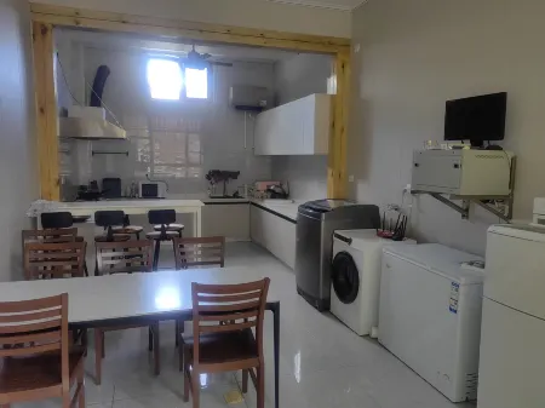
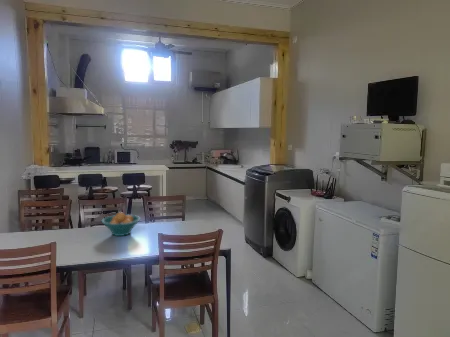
+ fruit bowl (121, 223)
